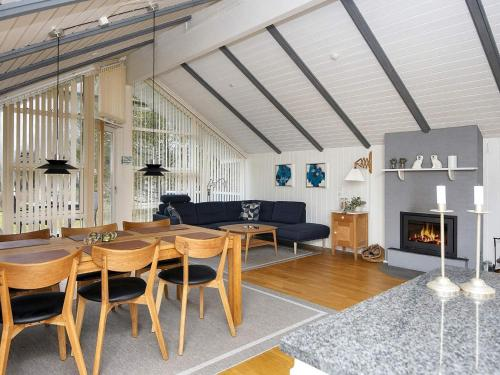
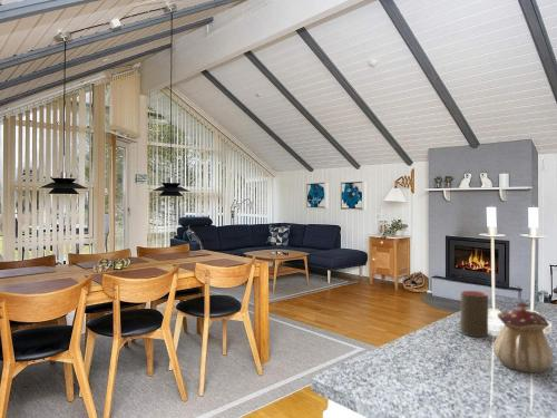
+ teapot (521, 333)
+ cup (473, 312)
